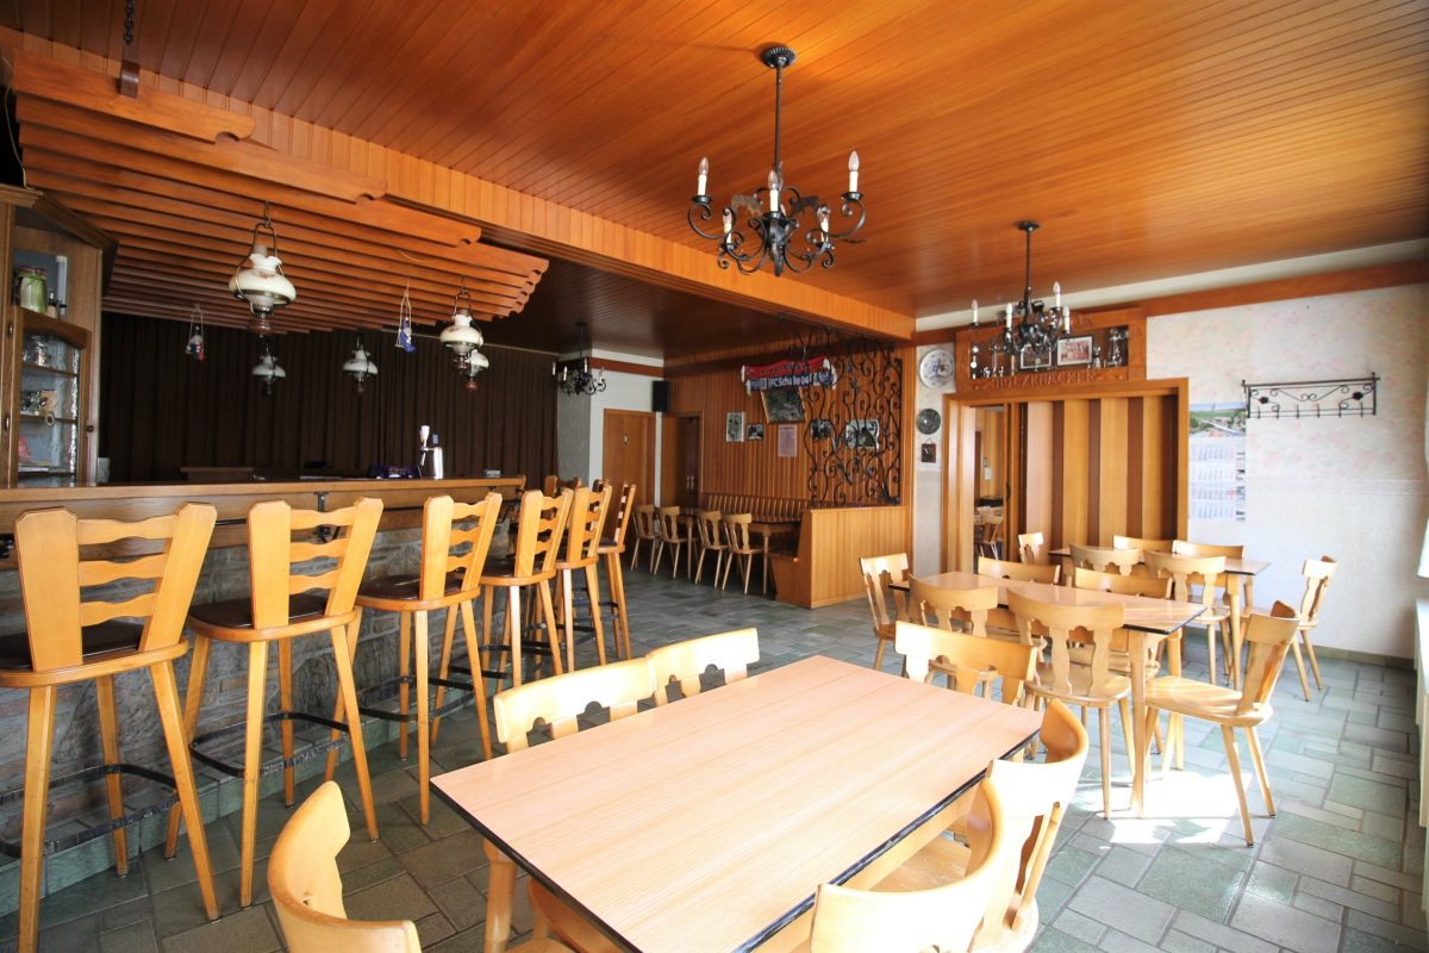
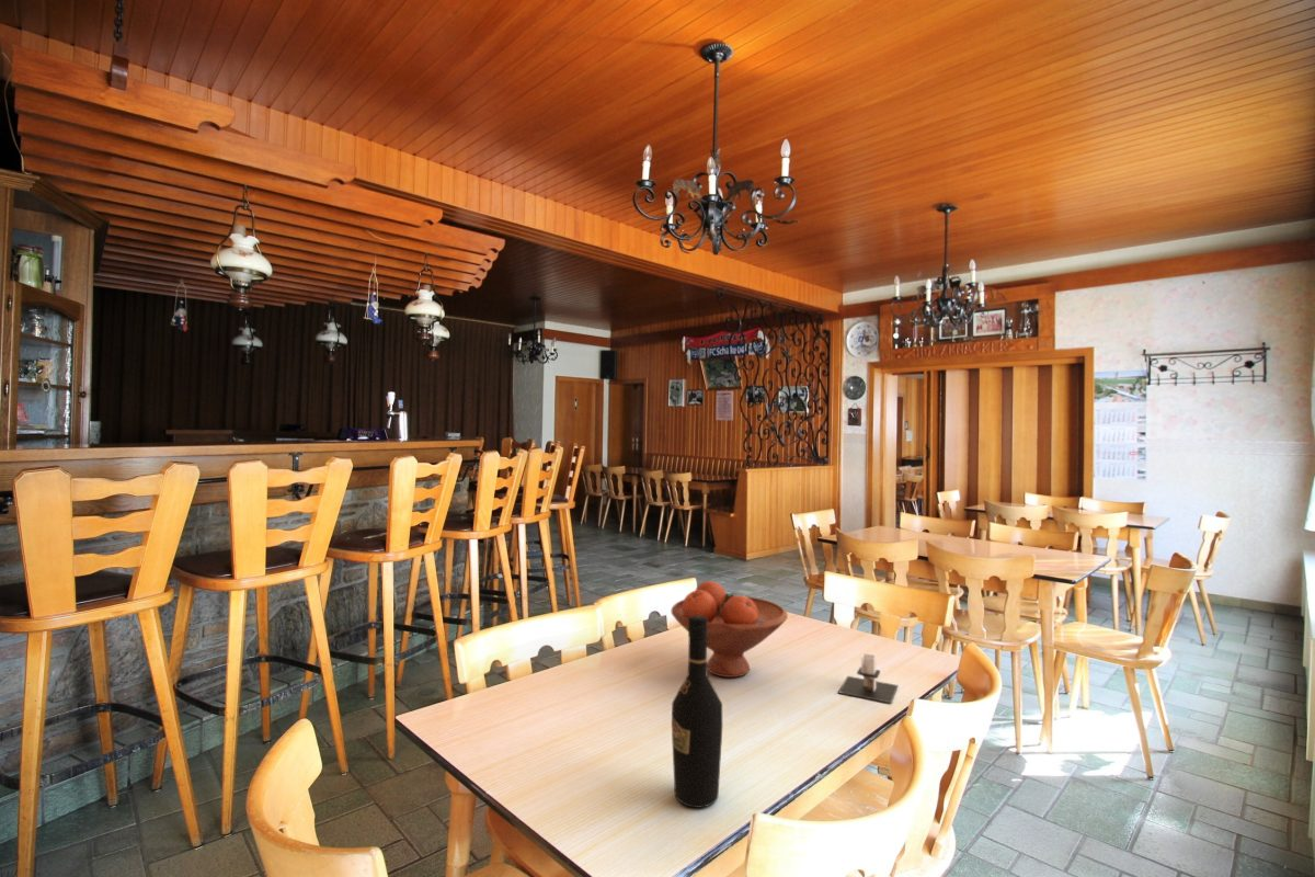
+ architectural model (868, 672)
+ wine bottle (697, 706)
+ fruit bowl (728, 627)
